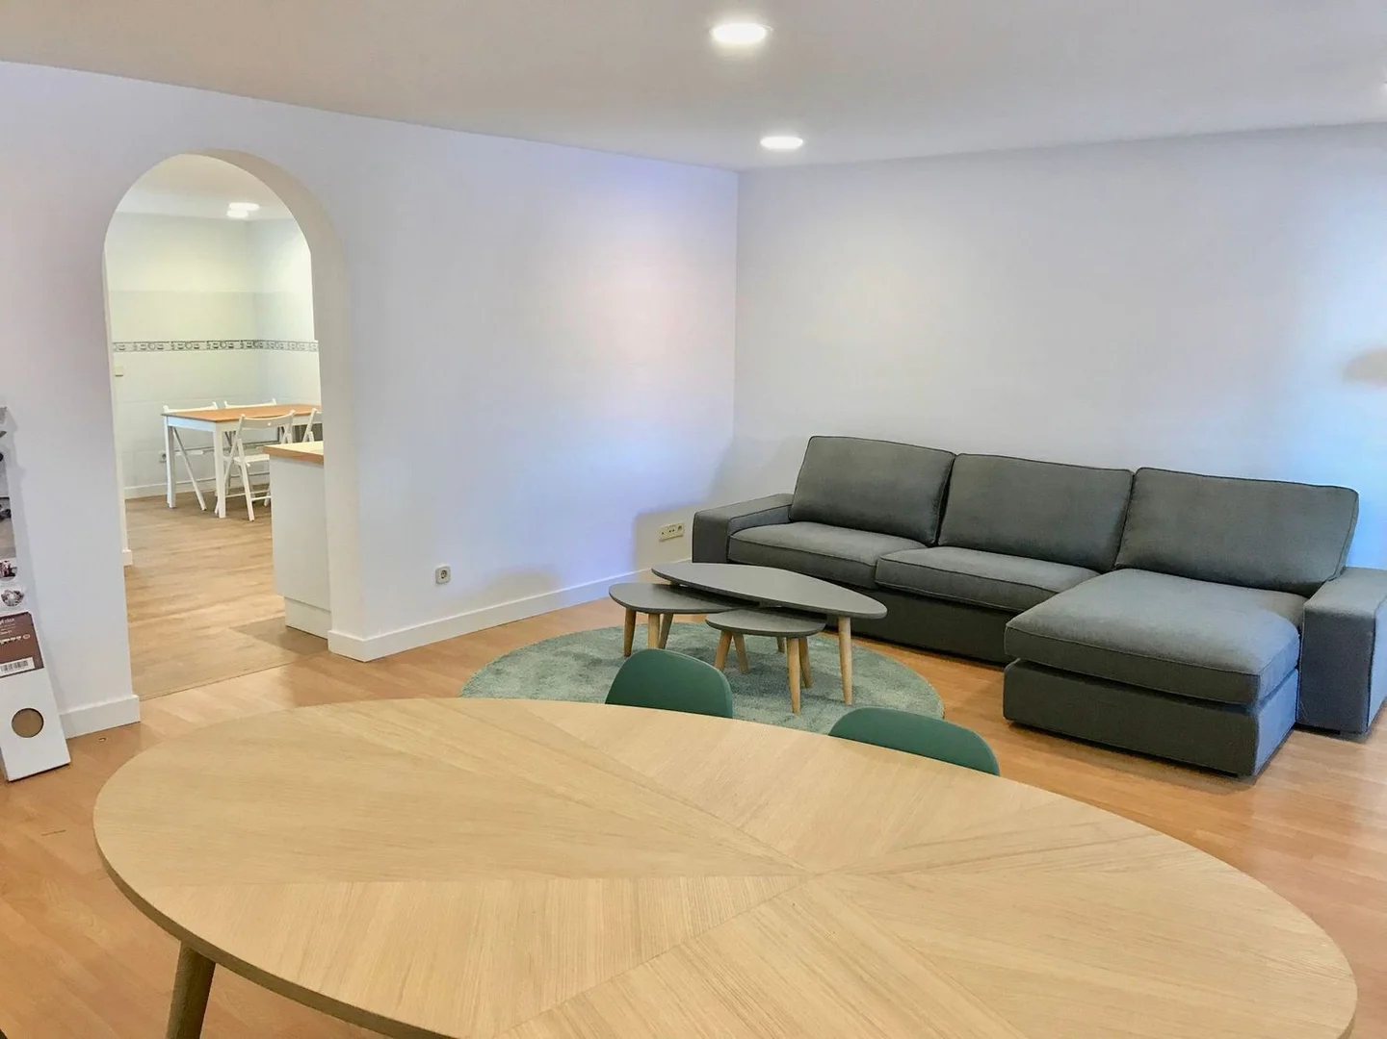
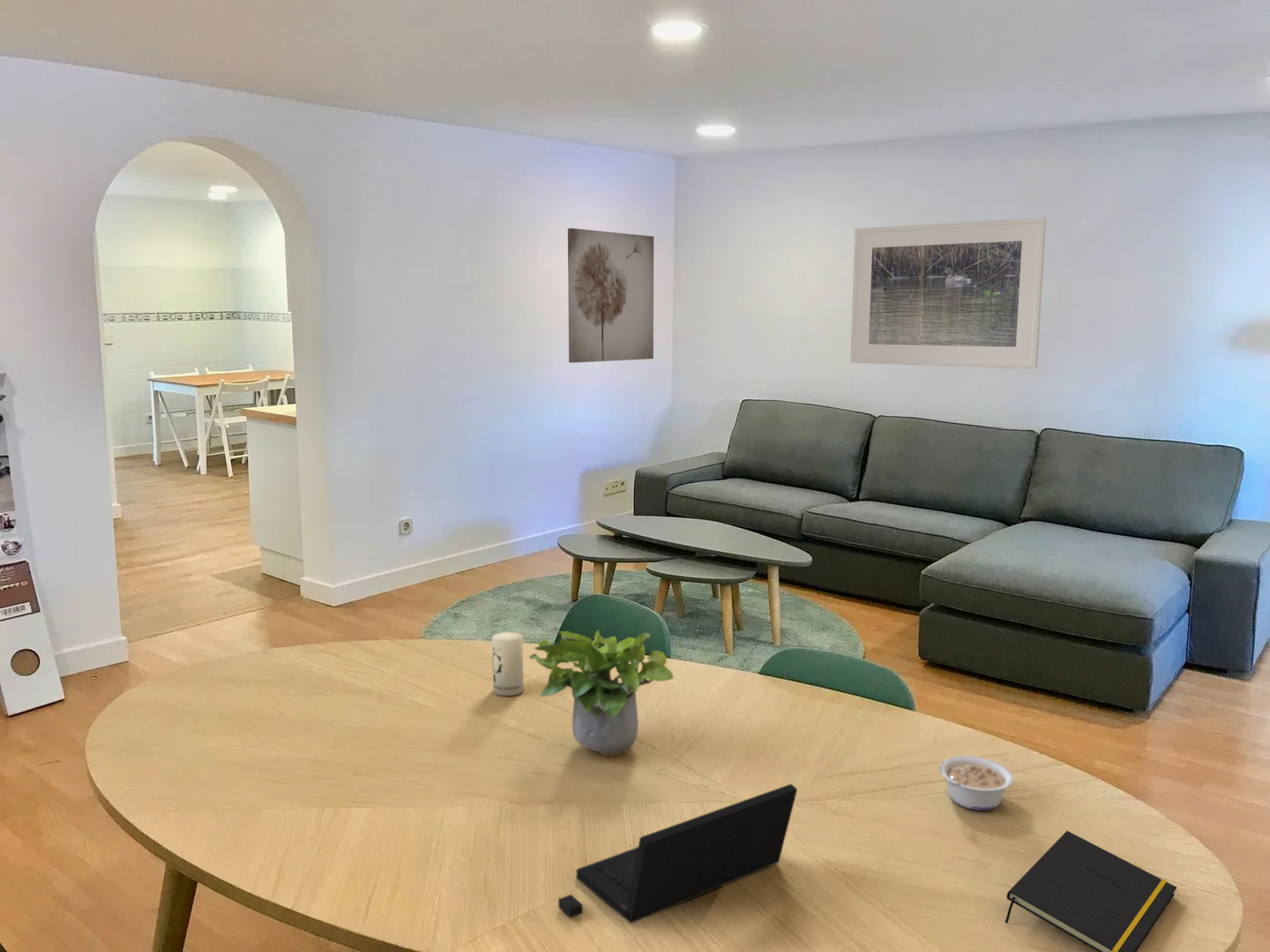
+ wall art (612, 297)
+ notepad (1094, 892)
+ legume (975, 784)
+ candle (507, 664)
+ potted plant (597, 688)
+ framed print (941, 294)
+ laptop computer (671, 837)
